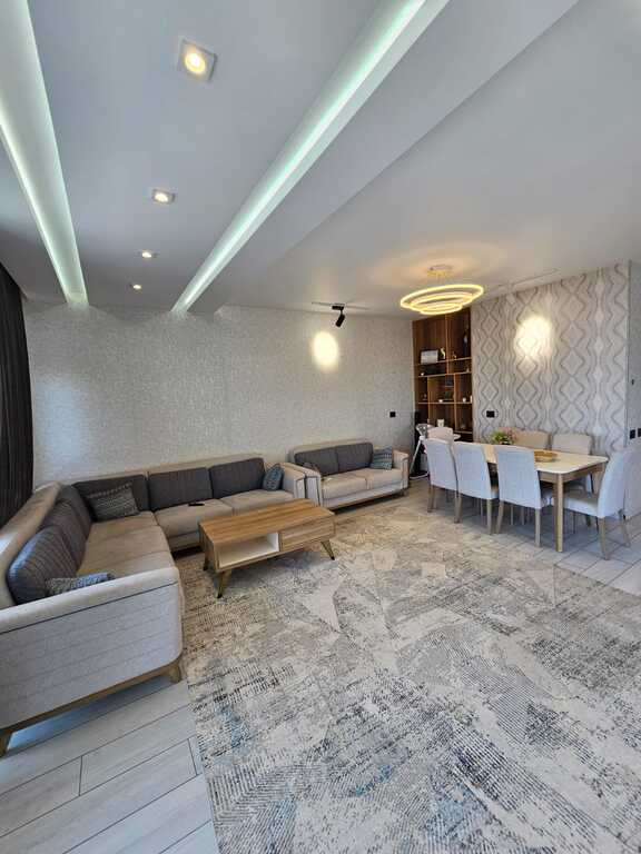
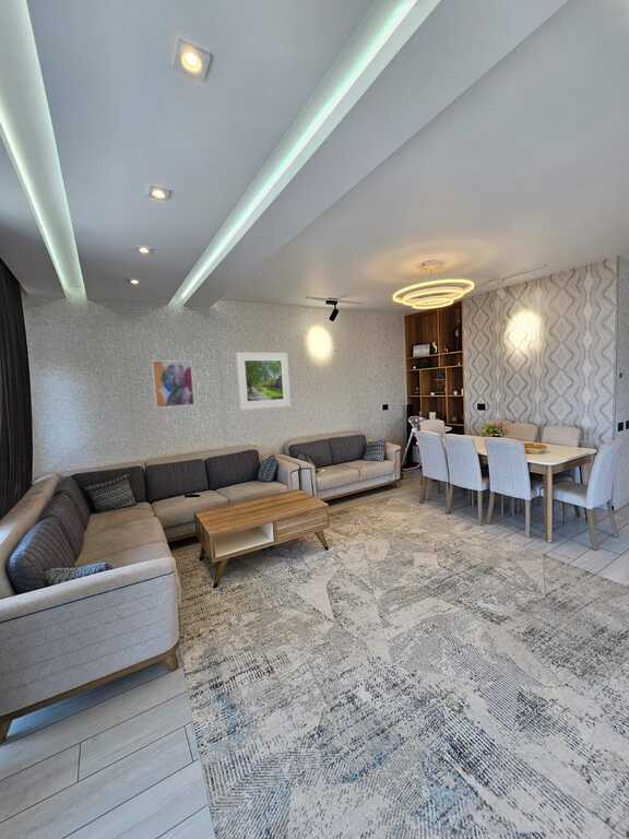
+ wall art (174, 383)
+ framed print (264, 380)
